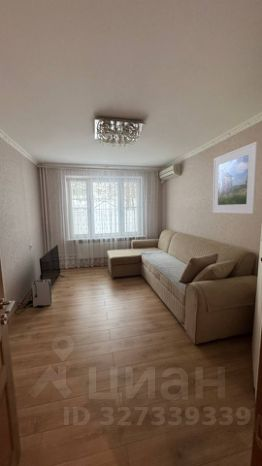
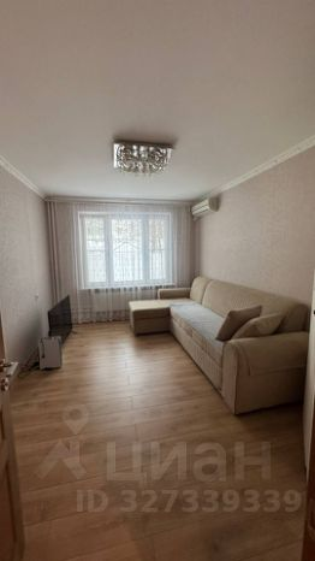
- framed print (231, 182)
